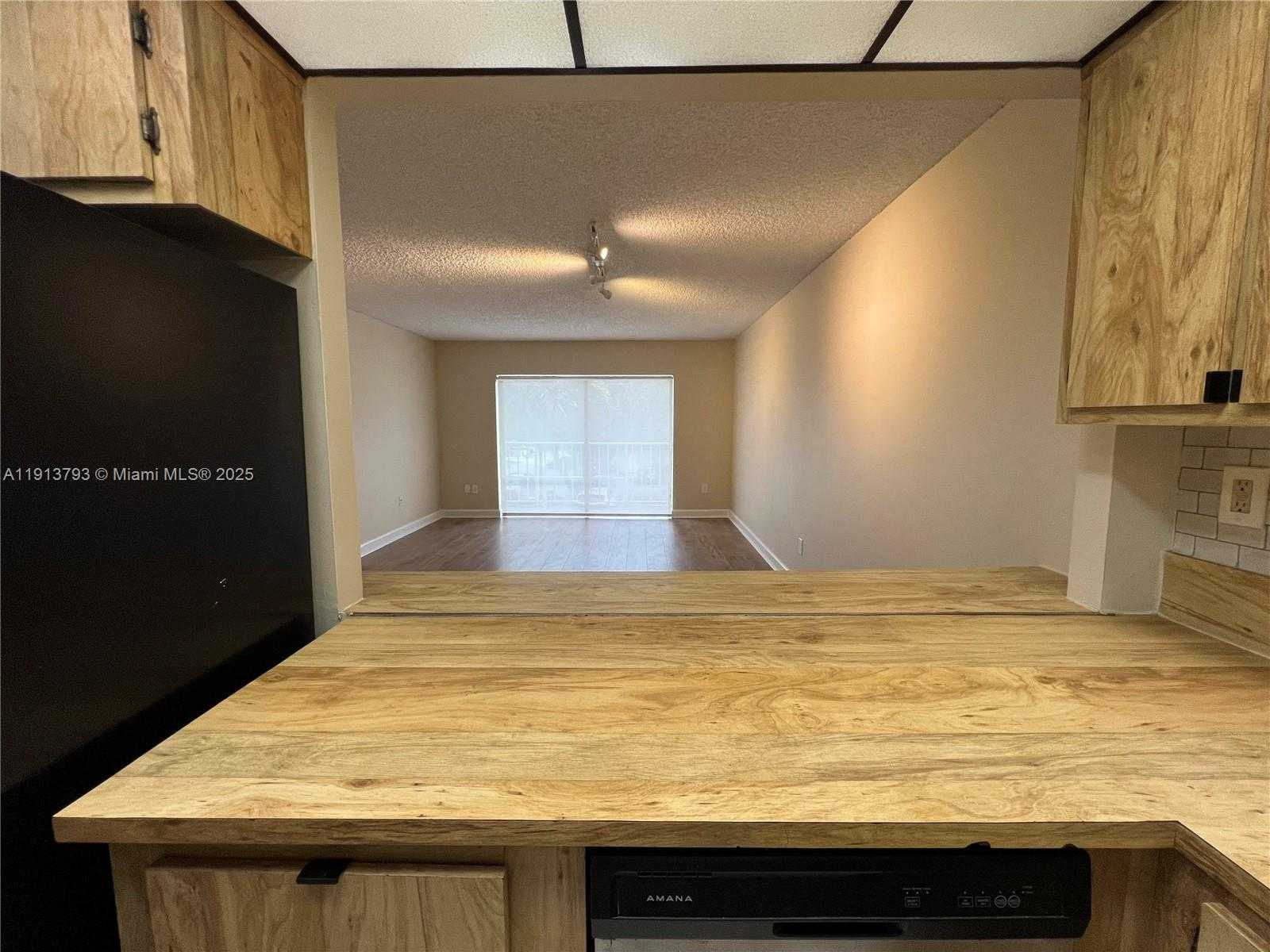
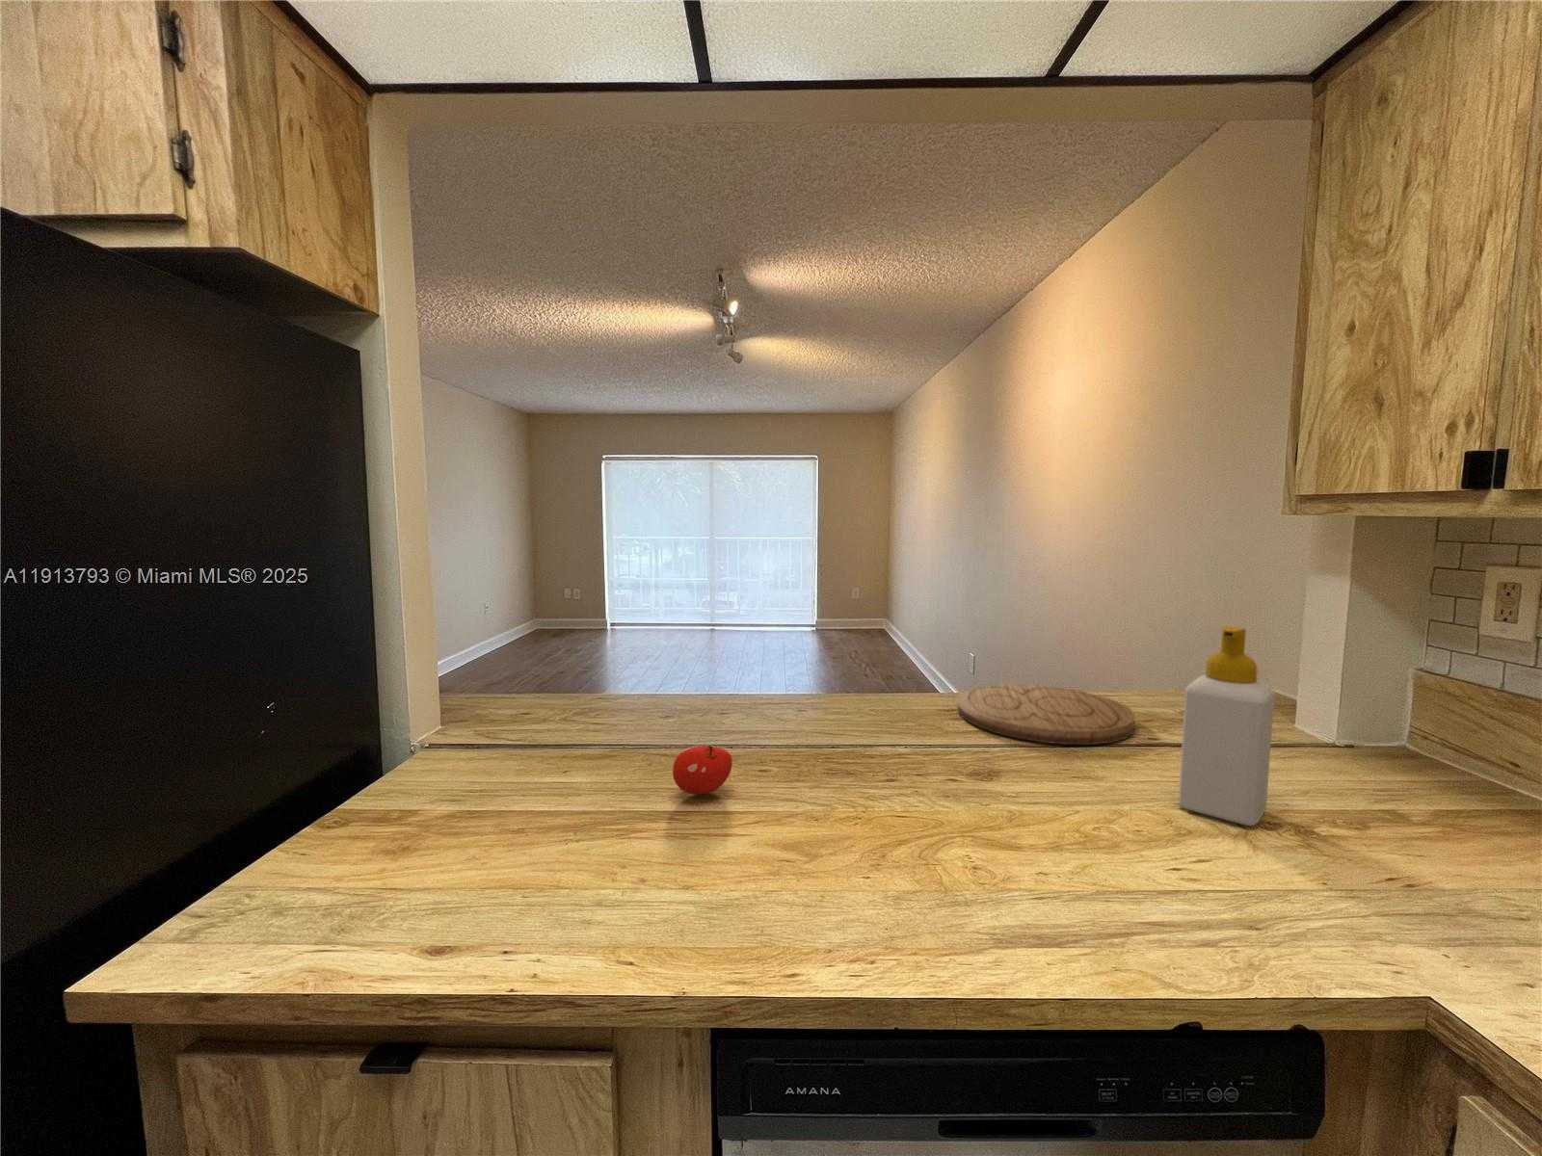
+ cutting board (1042, 710)
+ soap bottle (1226, 719)
+ fruit (703, 766)
